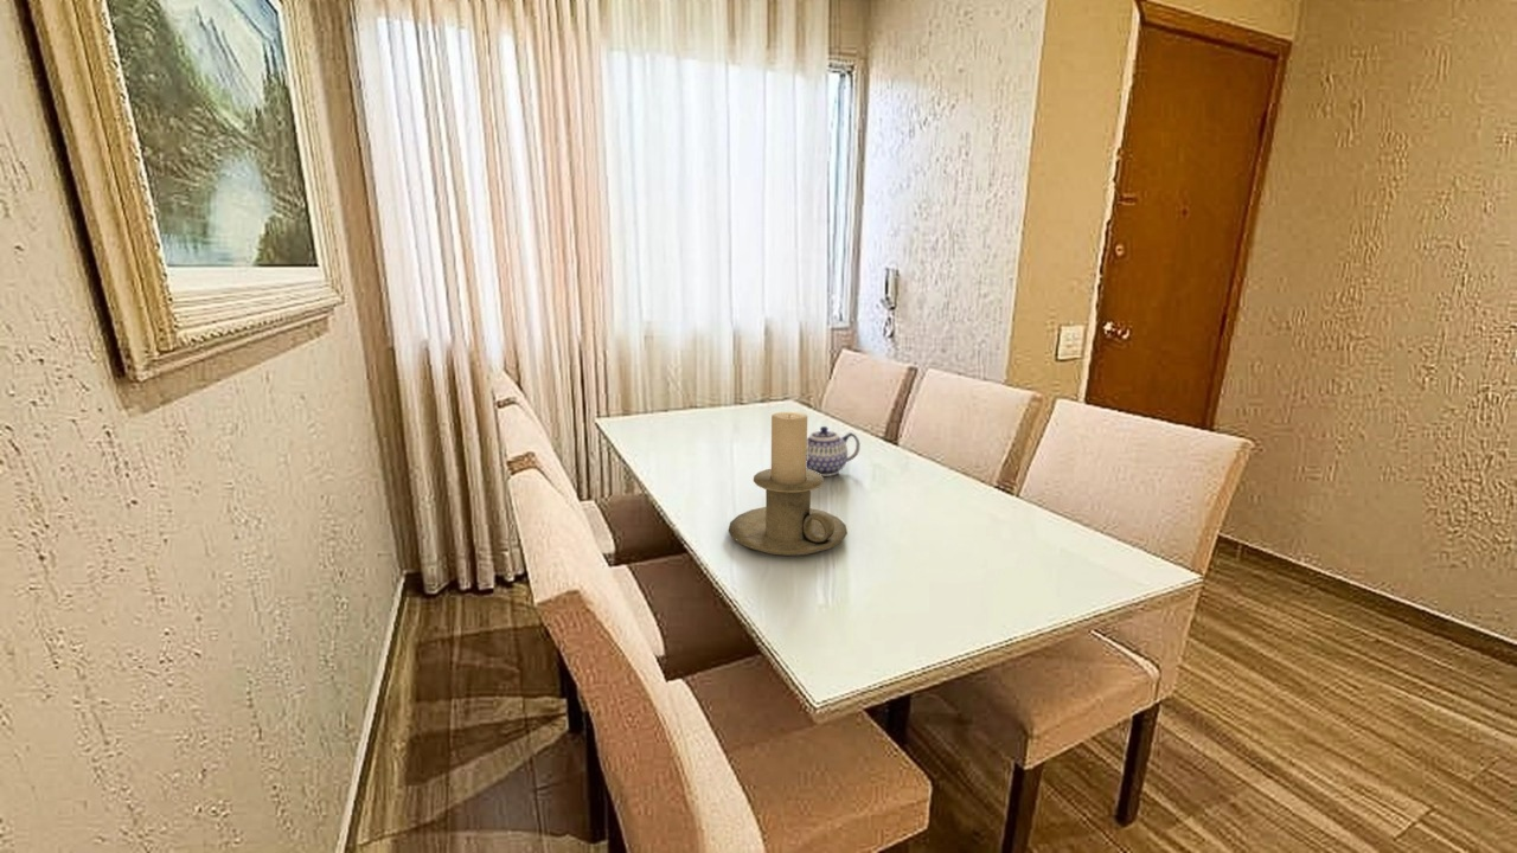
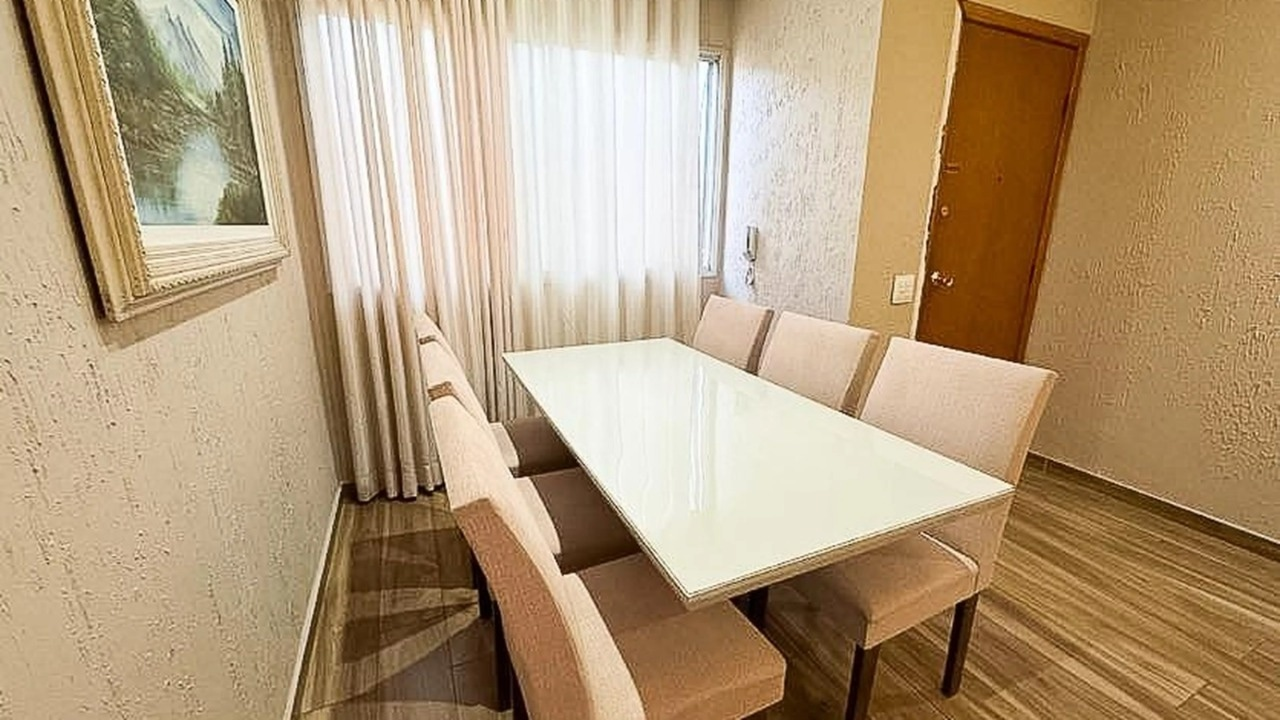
- teapot (824, 449)
- candle holder (788, 475)
